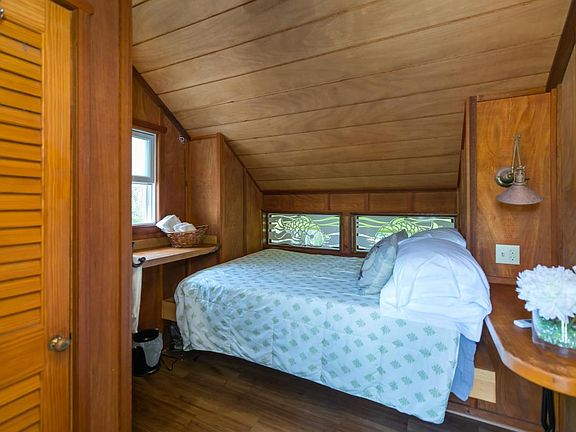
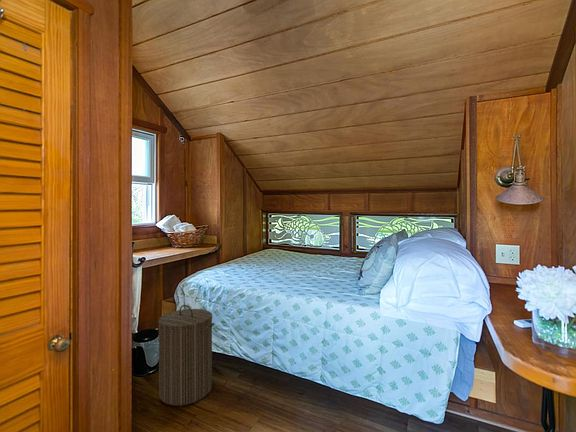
+ laundry hamper (186, 347)
